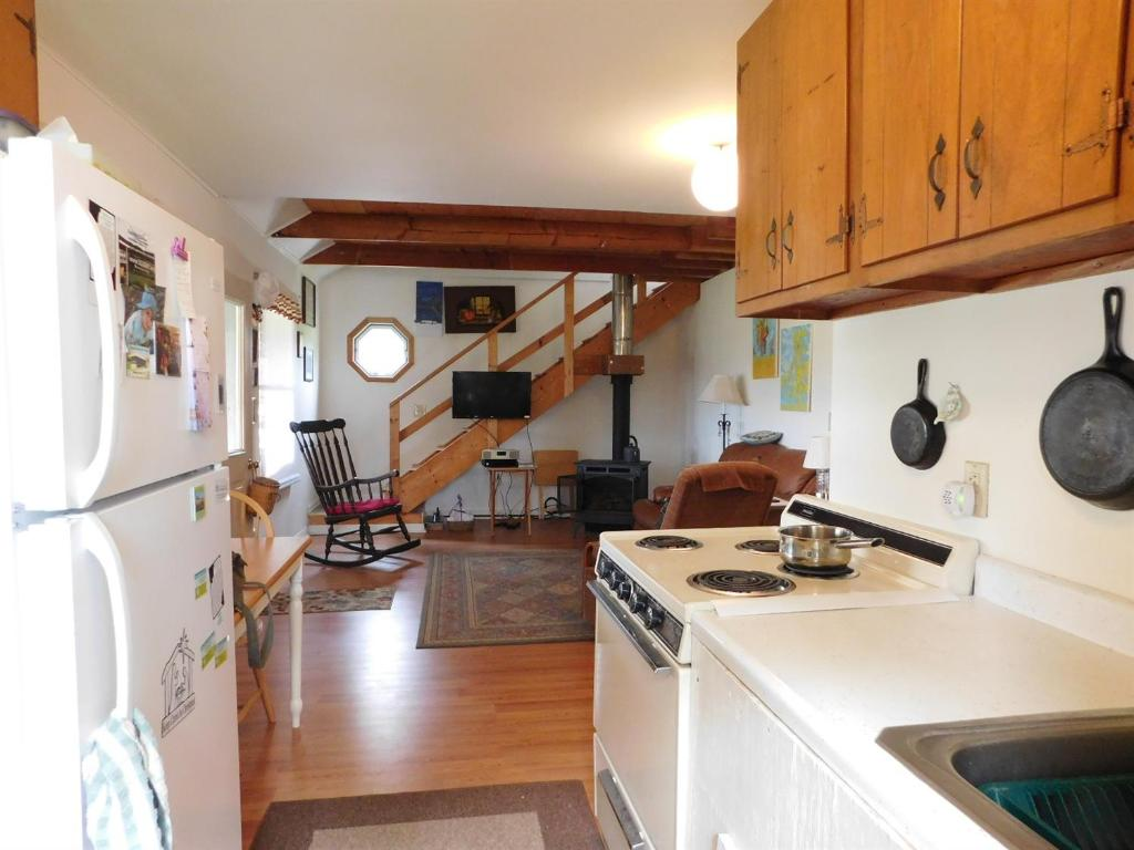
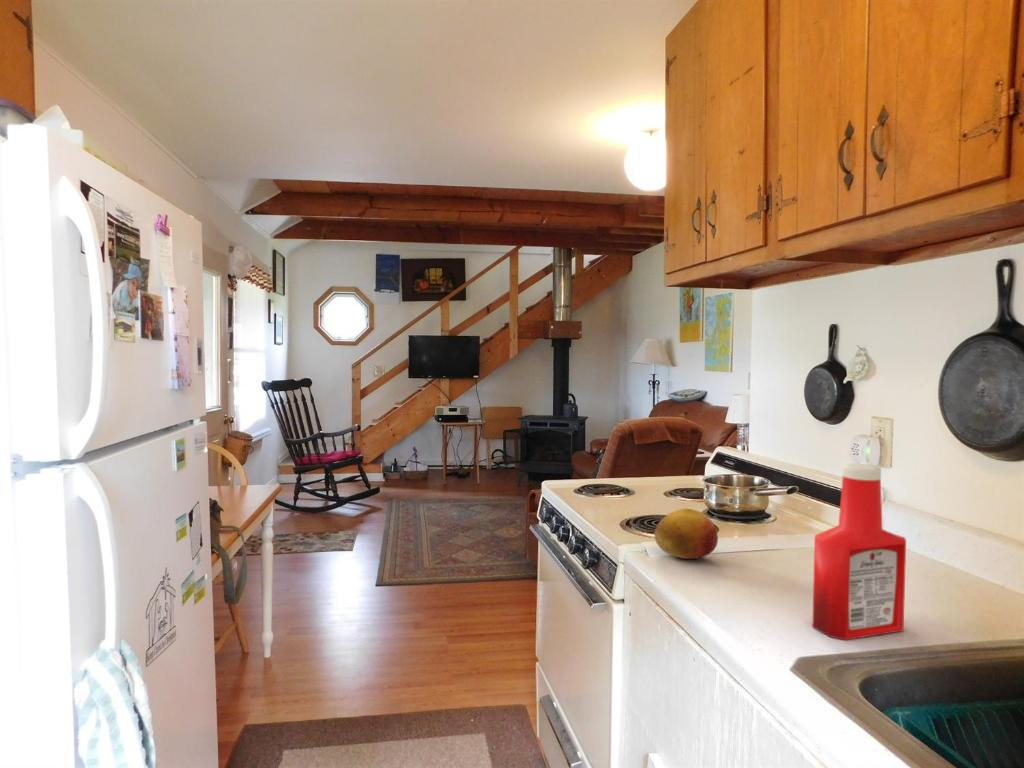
+ soap bottle (859, 546)
+ fruit (685, 532)
